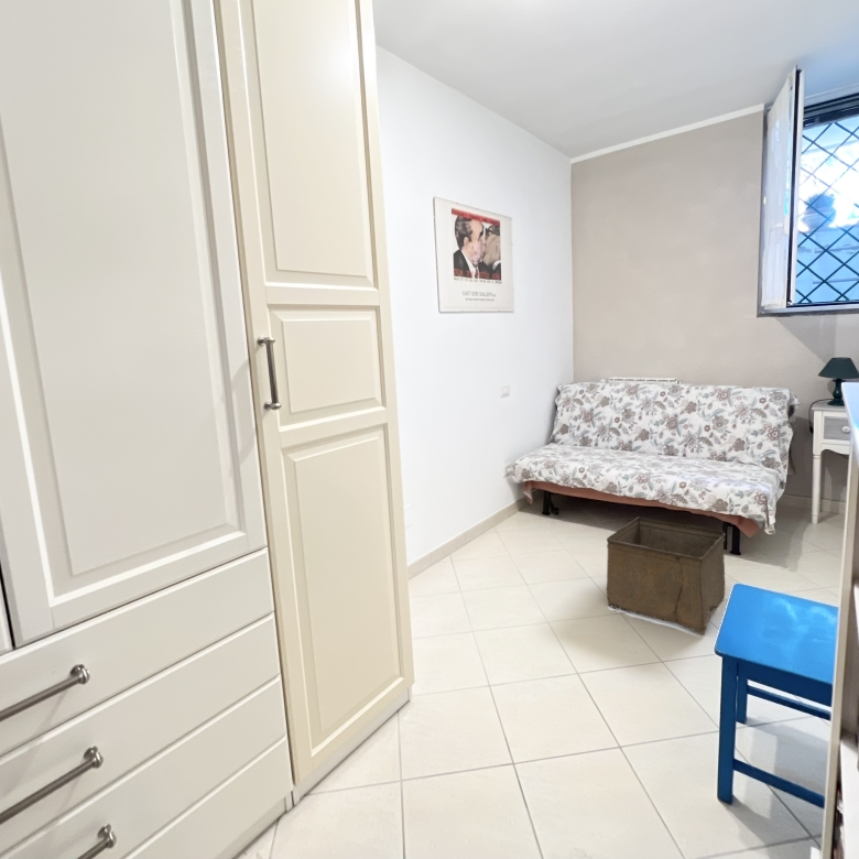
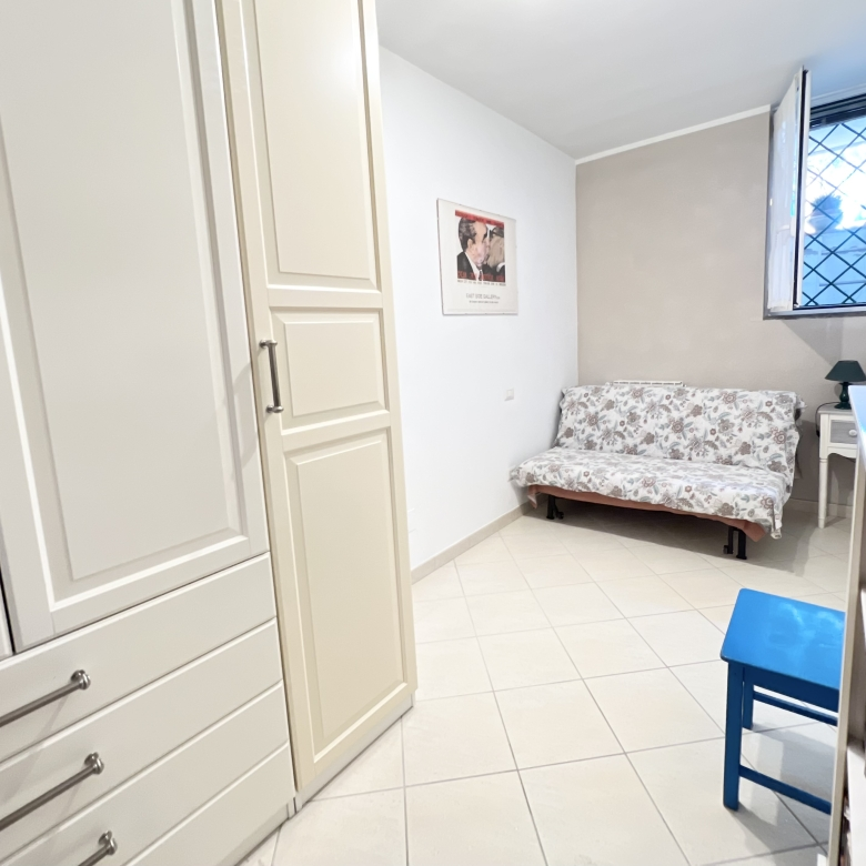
- storage bin (666, 568)
